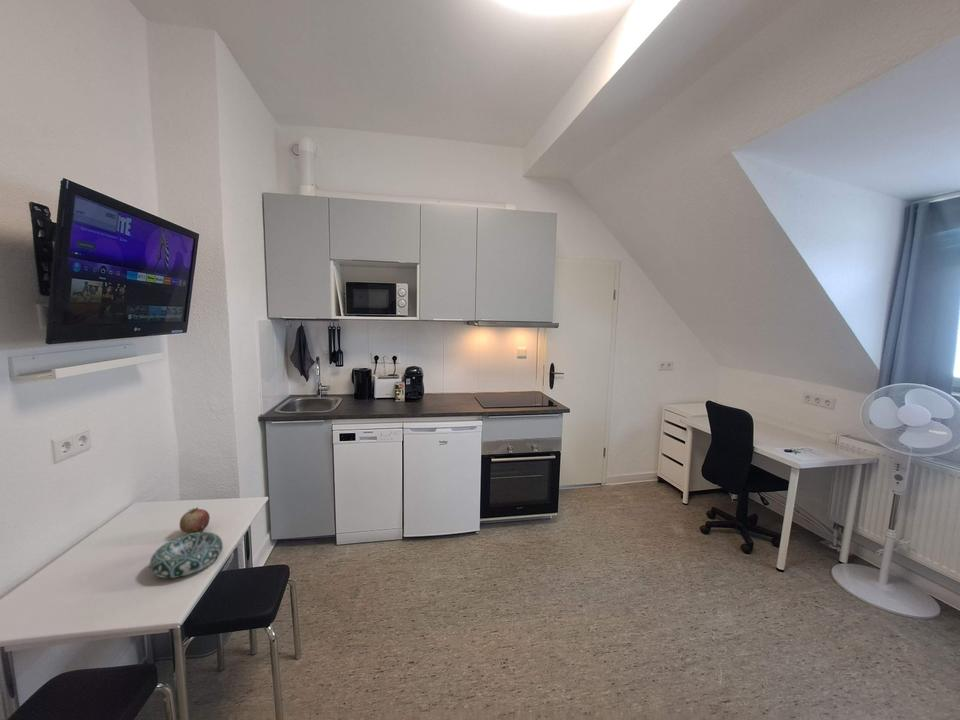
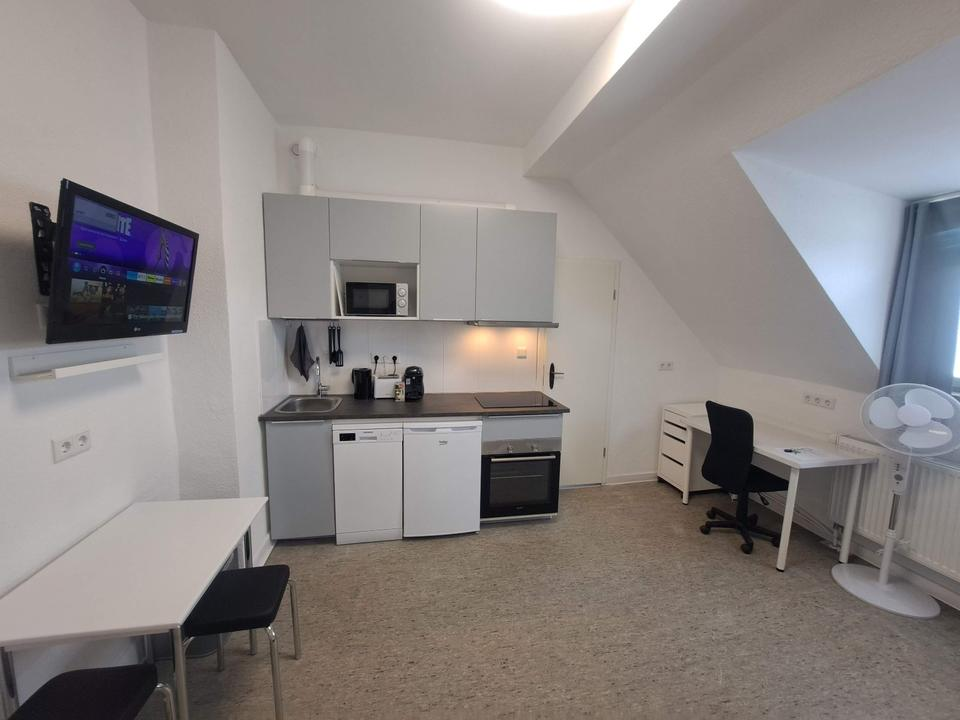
- fruit (194, 520)
- decorative bowl (187, 554)
